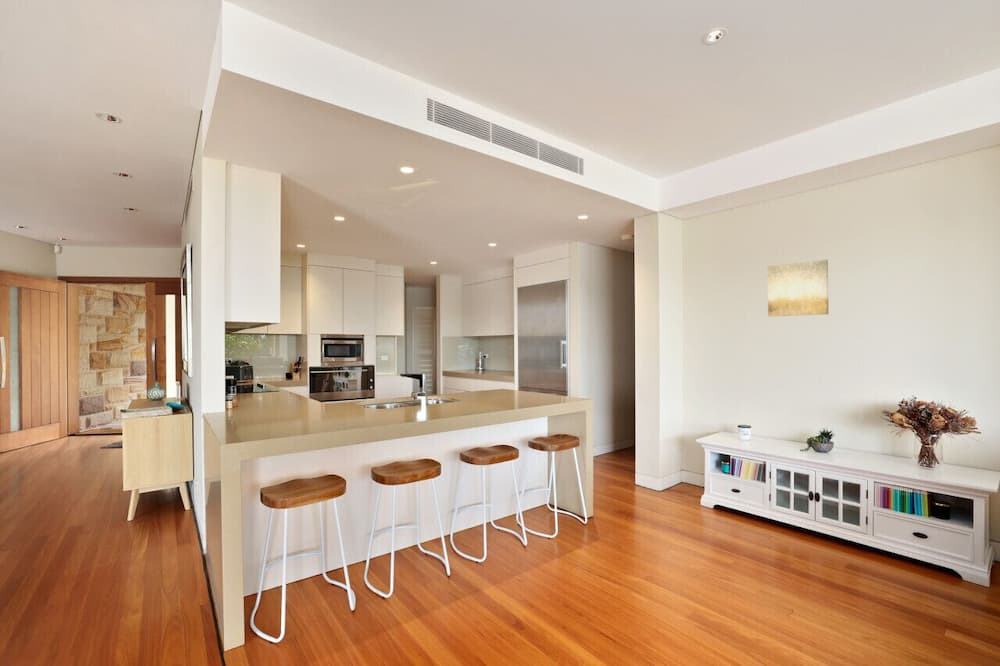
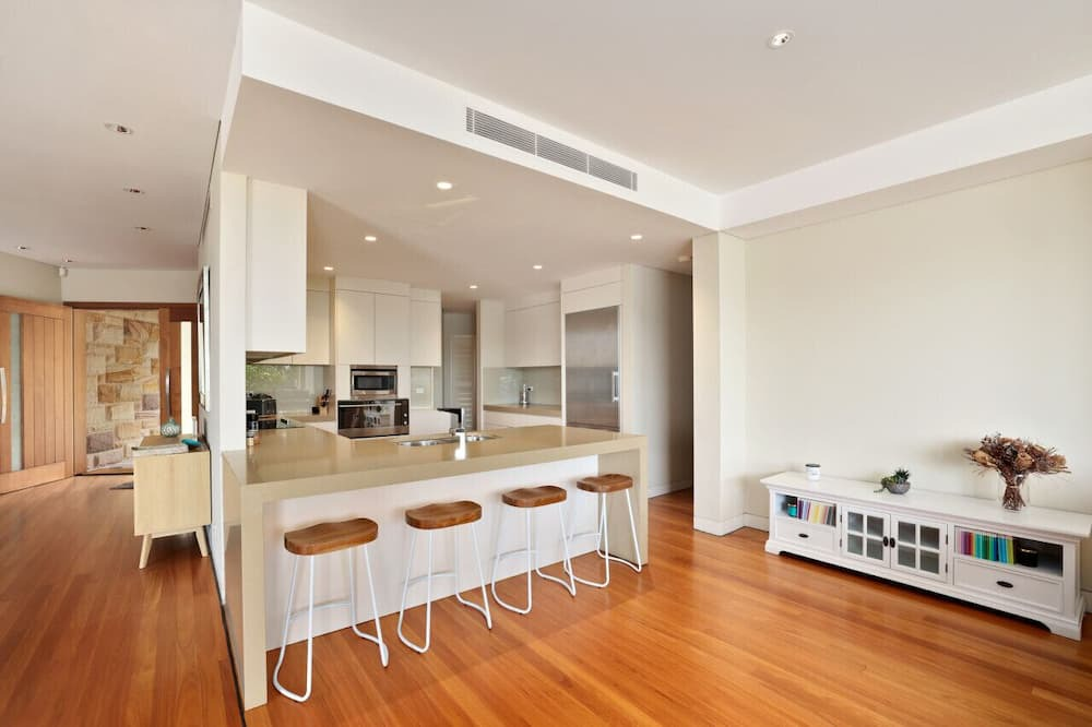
- wall art (796, 289)
